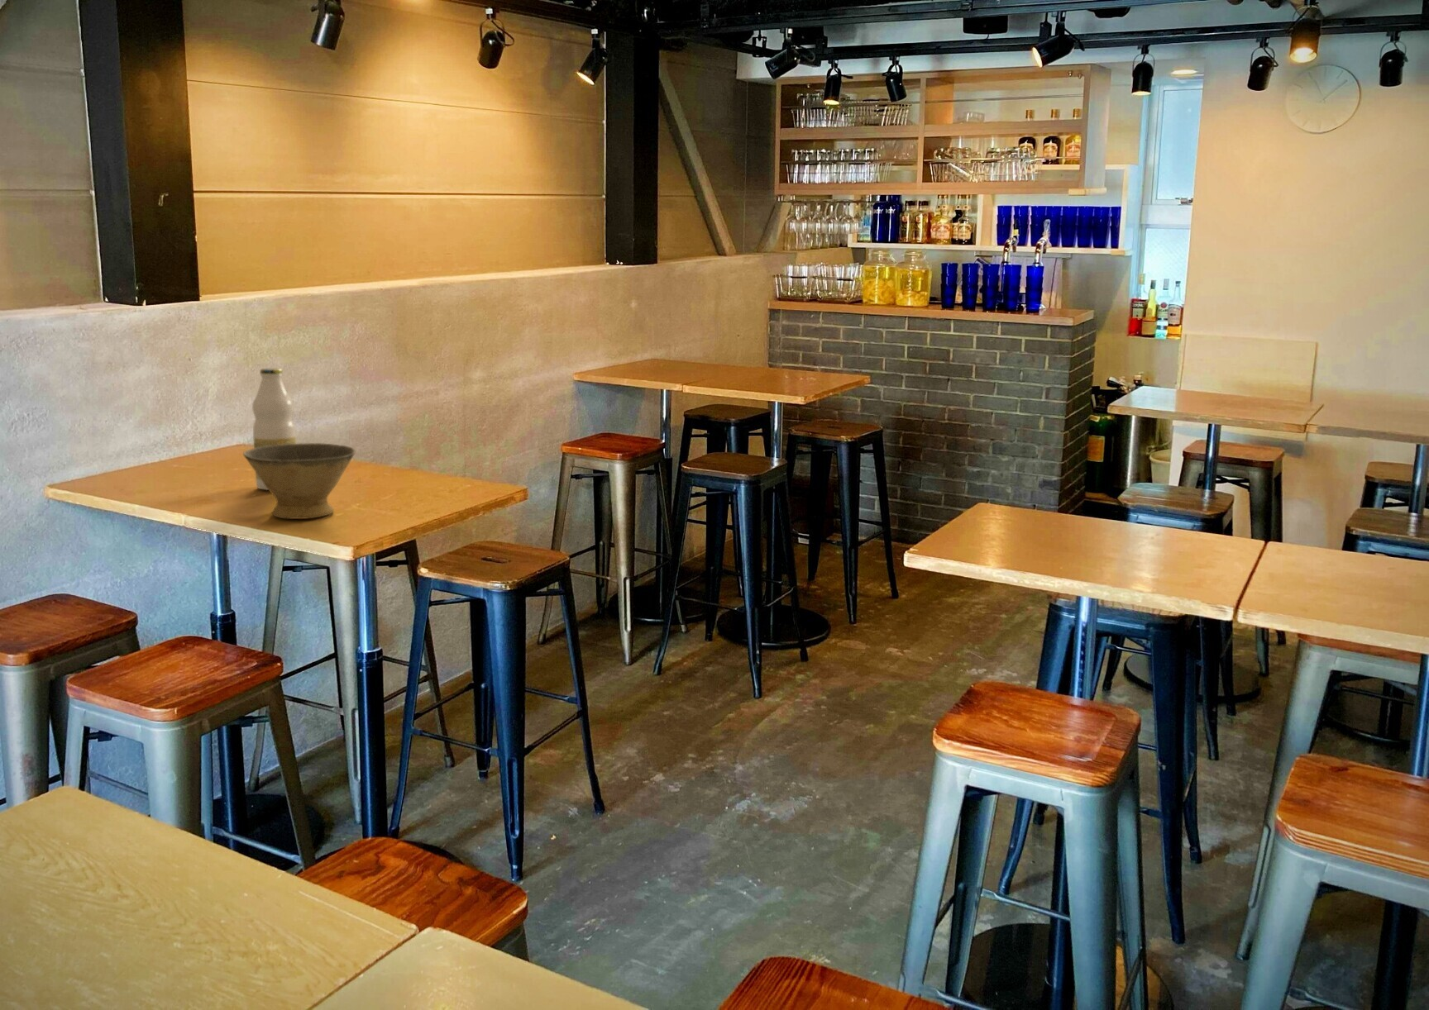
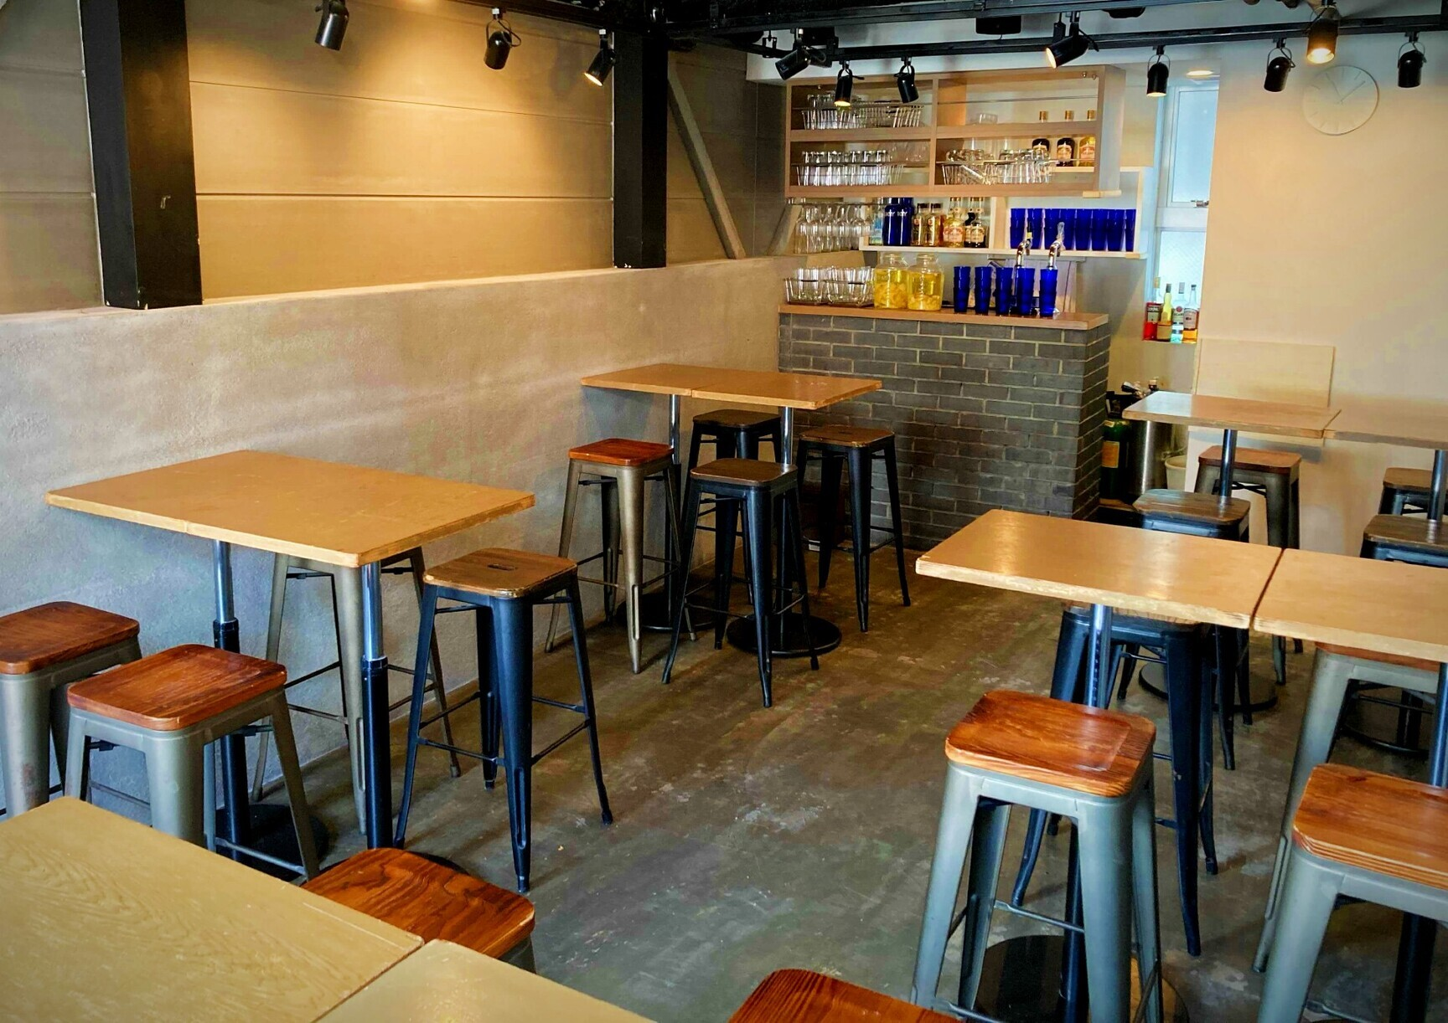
- bowl (301, 482)
- bottle (273, 428)
